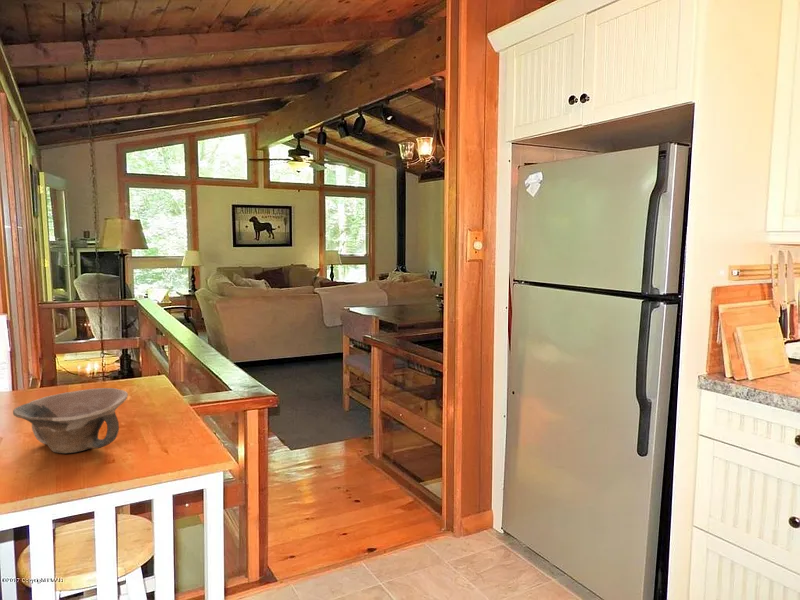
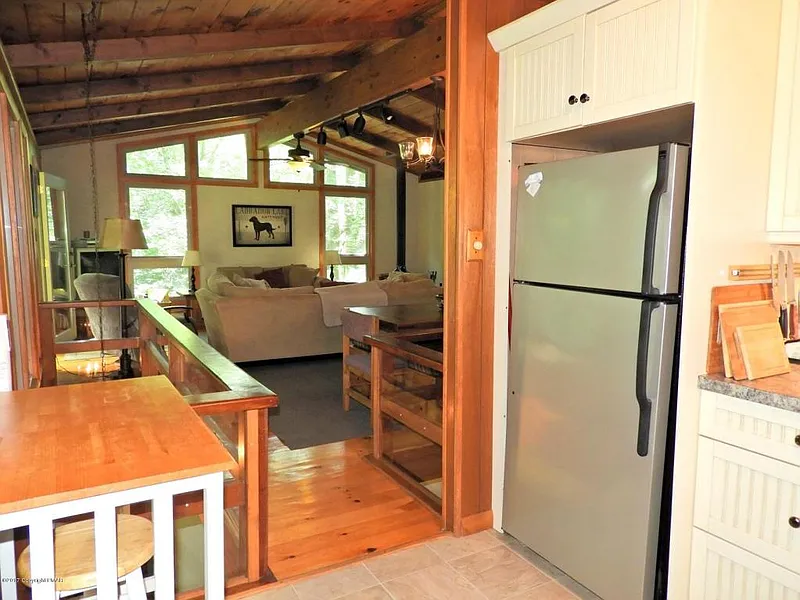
- bowl (75, 422)
